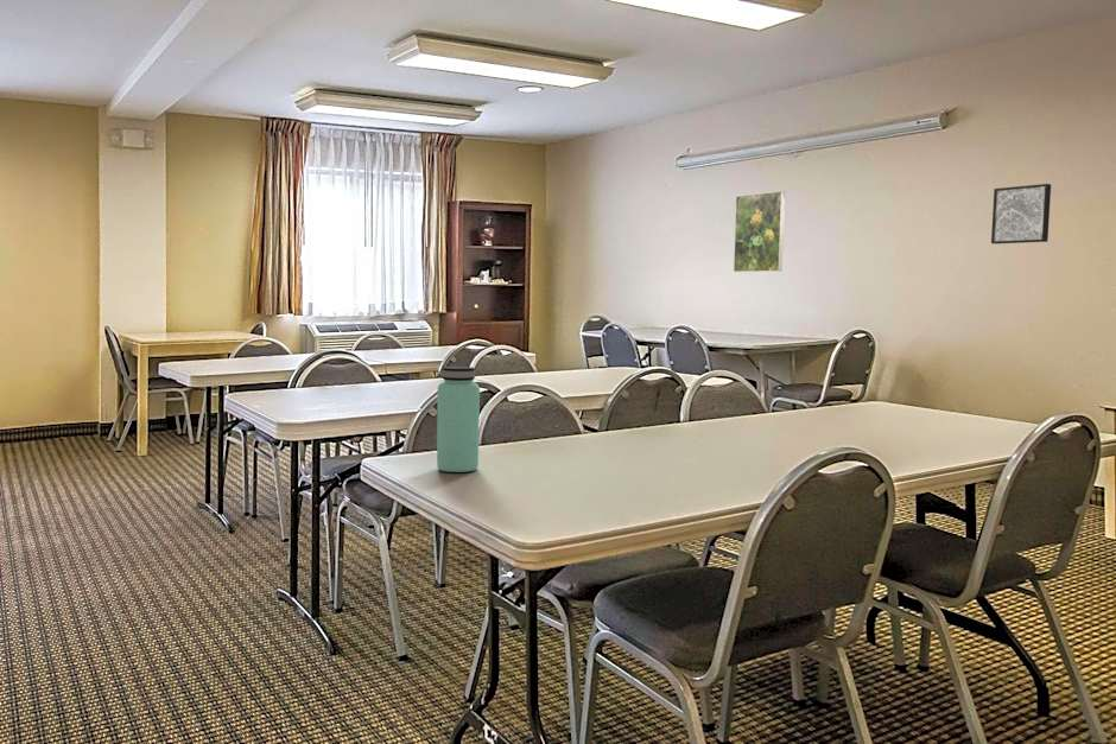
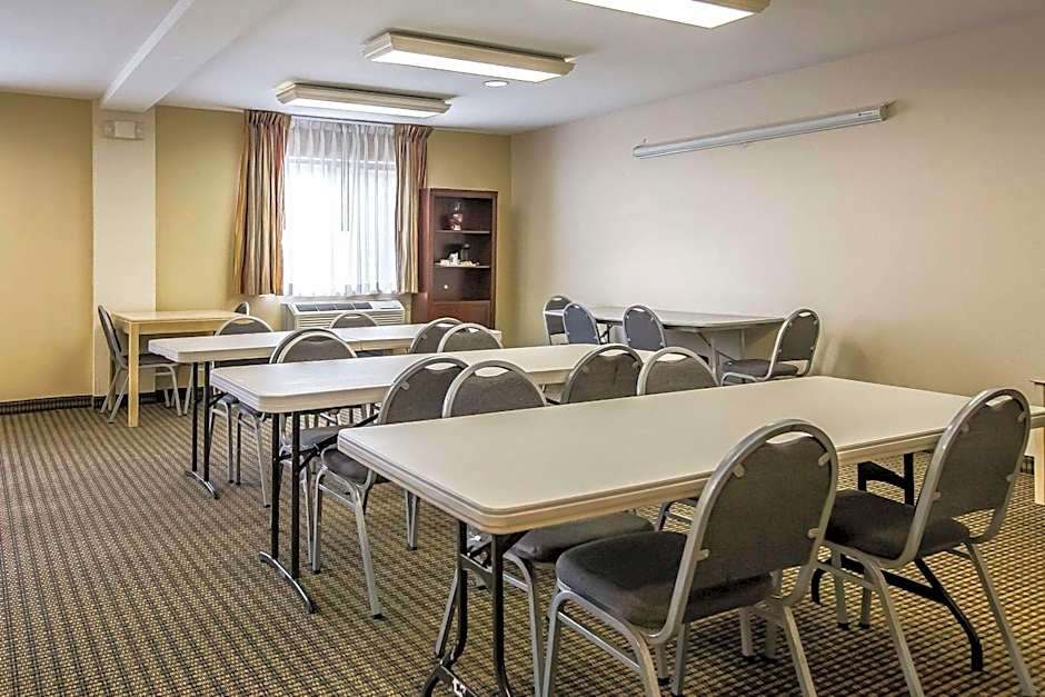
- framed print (757, 233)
- wall art (1020, 214)
- bottle (457, 418)
